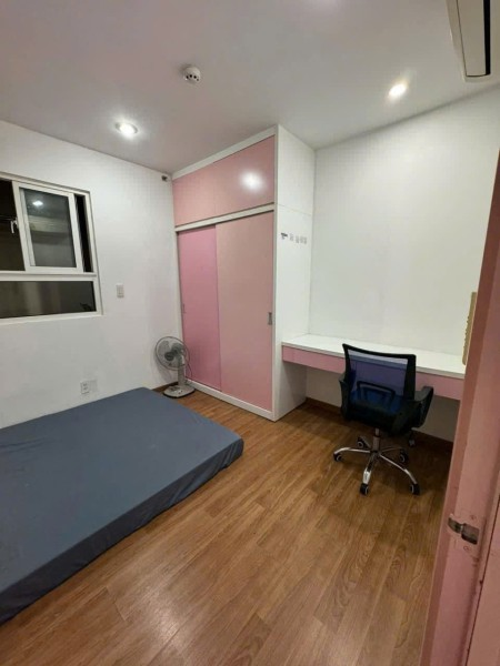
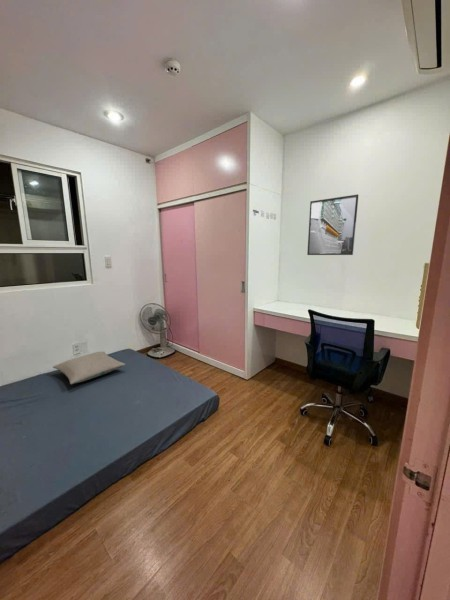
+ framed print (330, 227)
+ pillow (89, 365)
